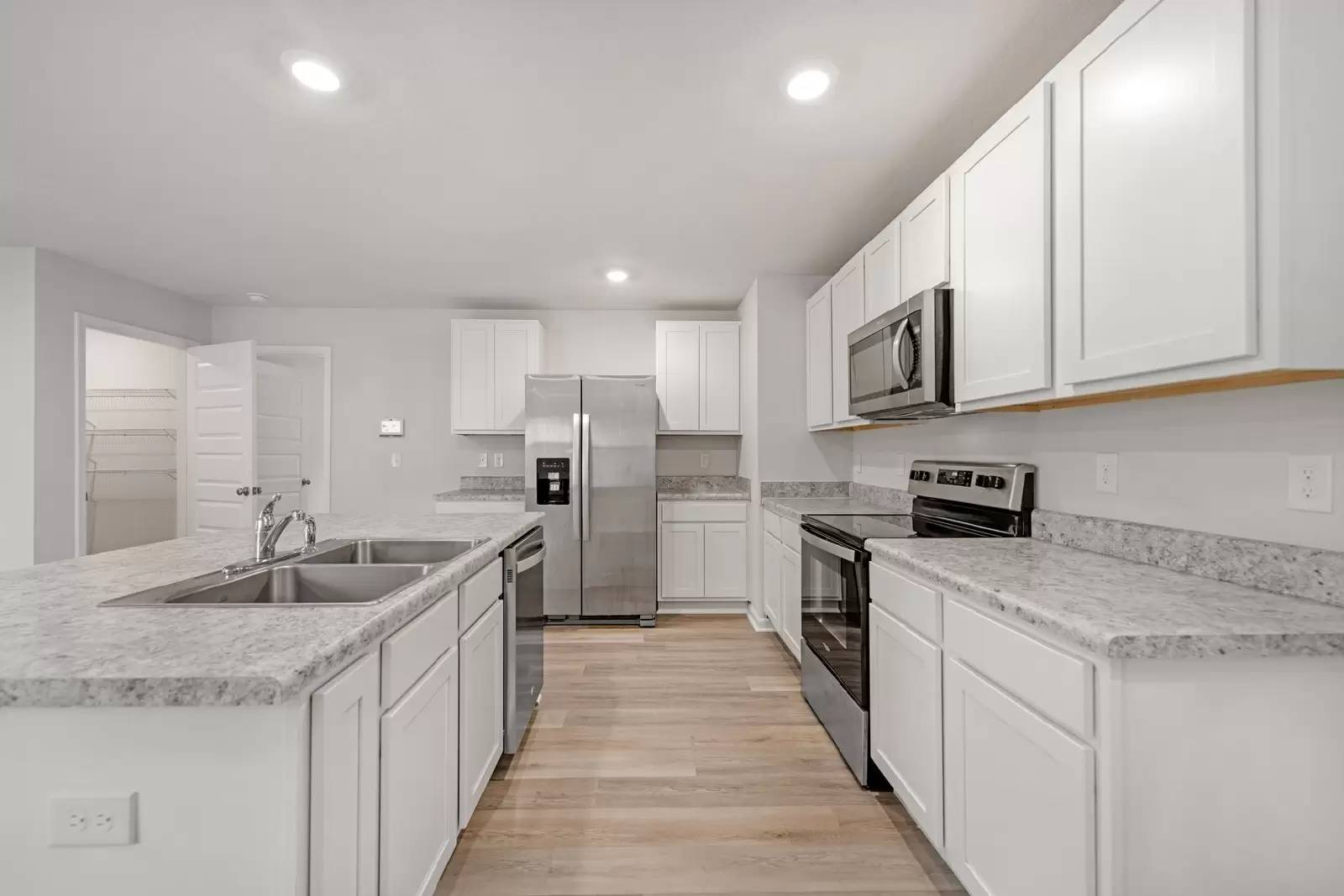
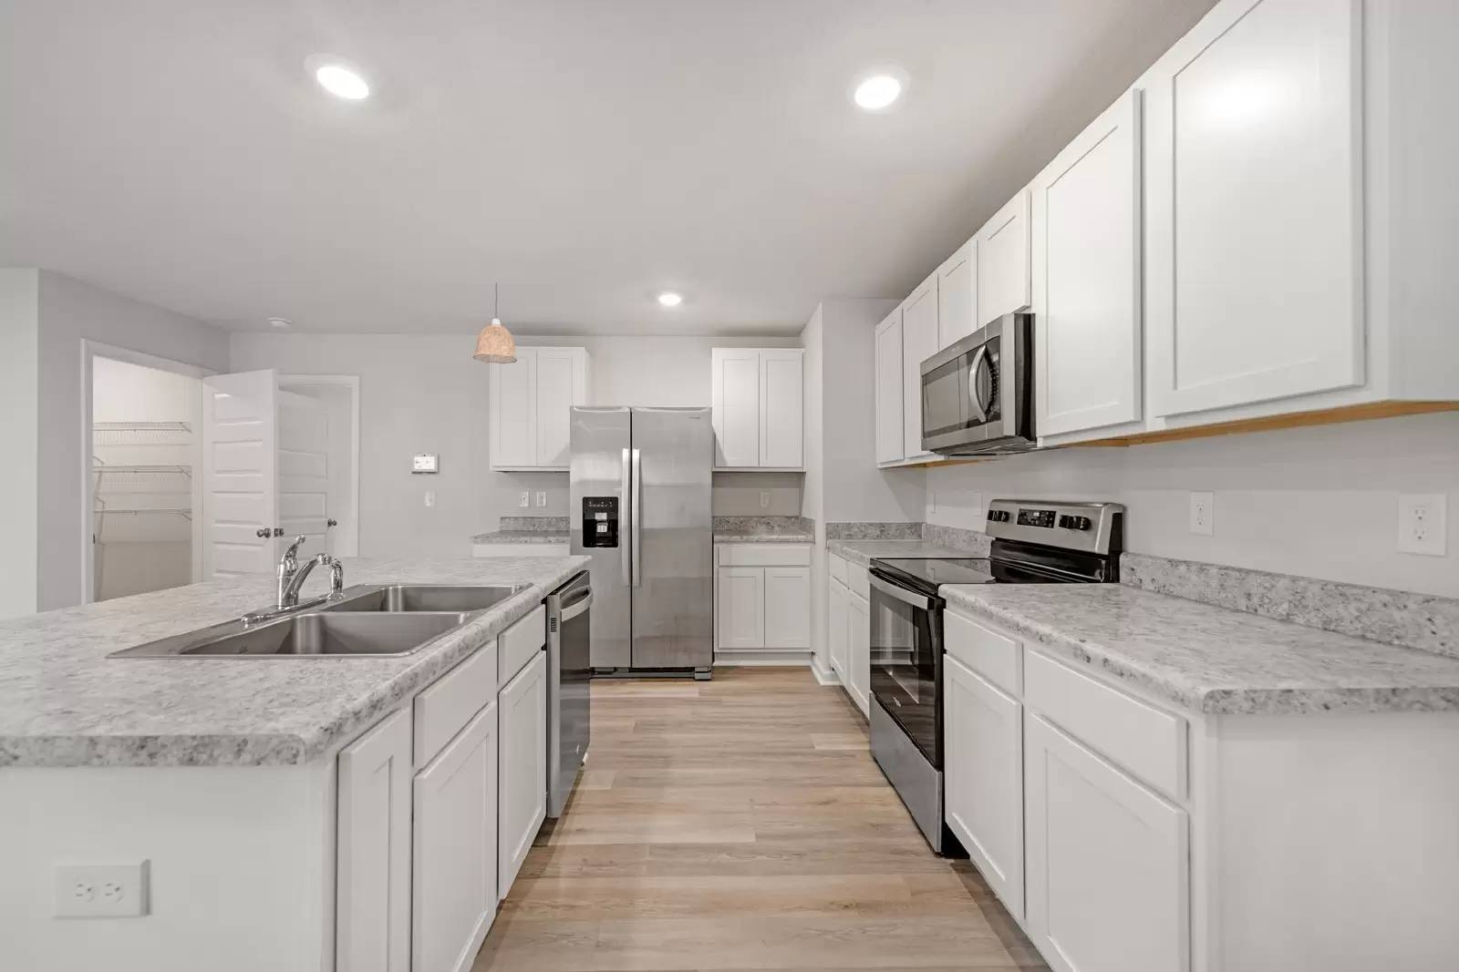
+ pendant lamp (495, 321)
